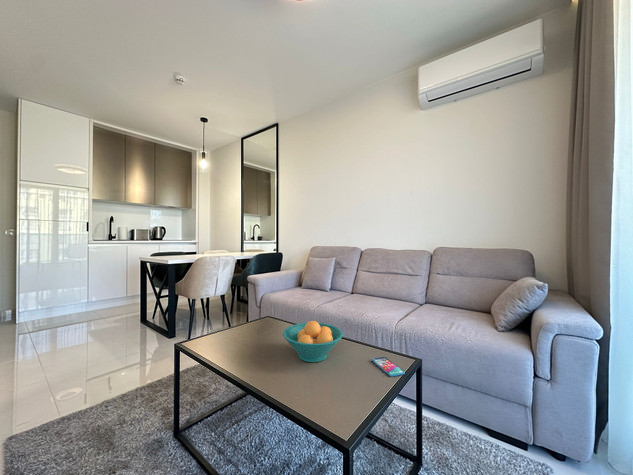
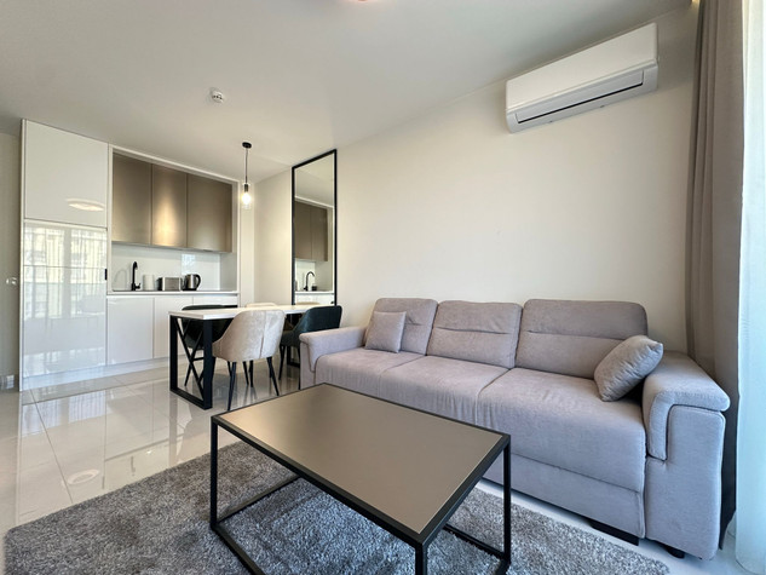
- fruit bowl (312, 338)
- smartphone (387, 366)
